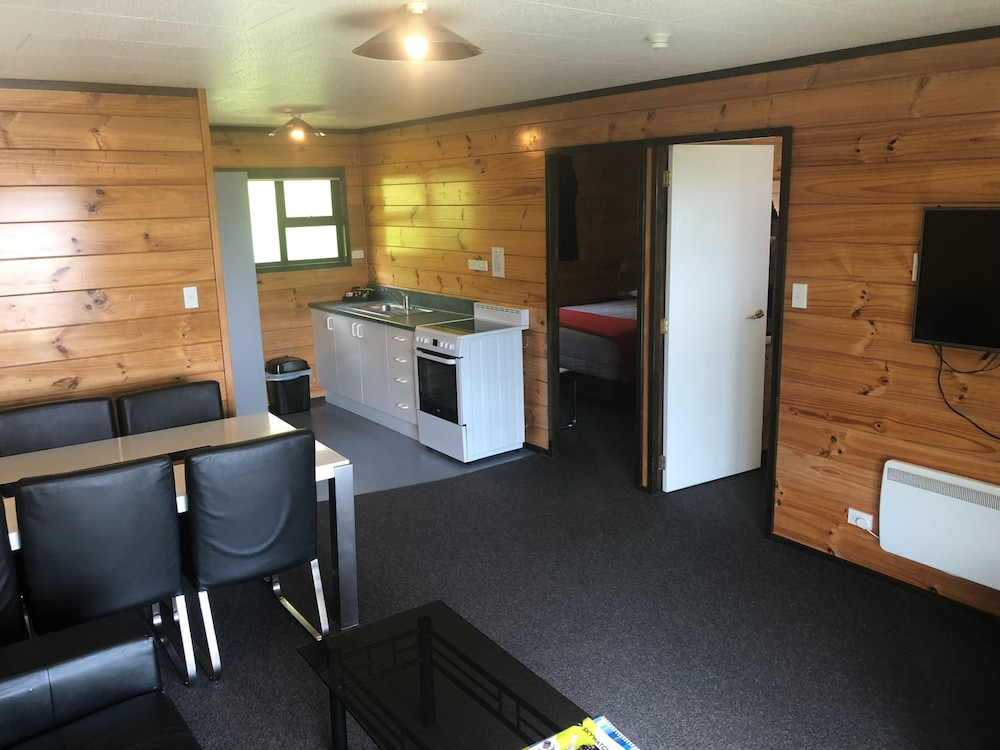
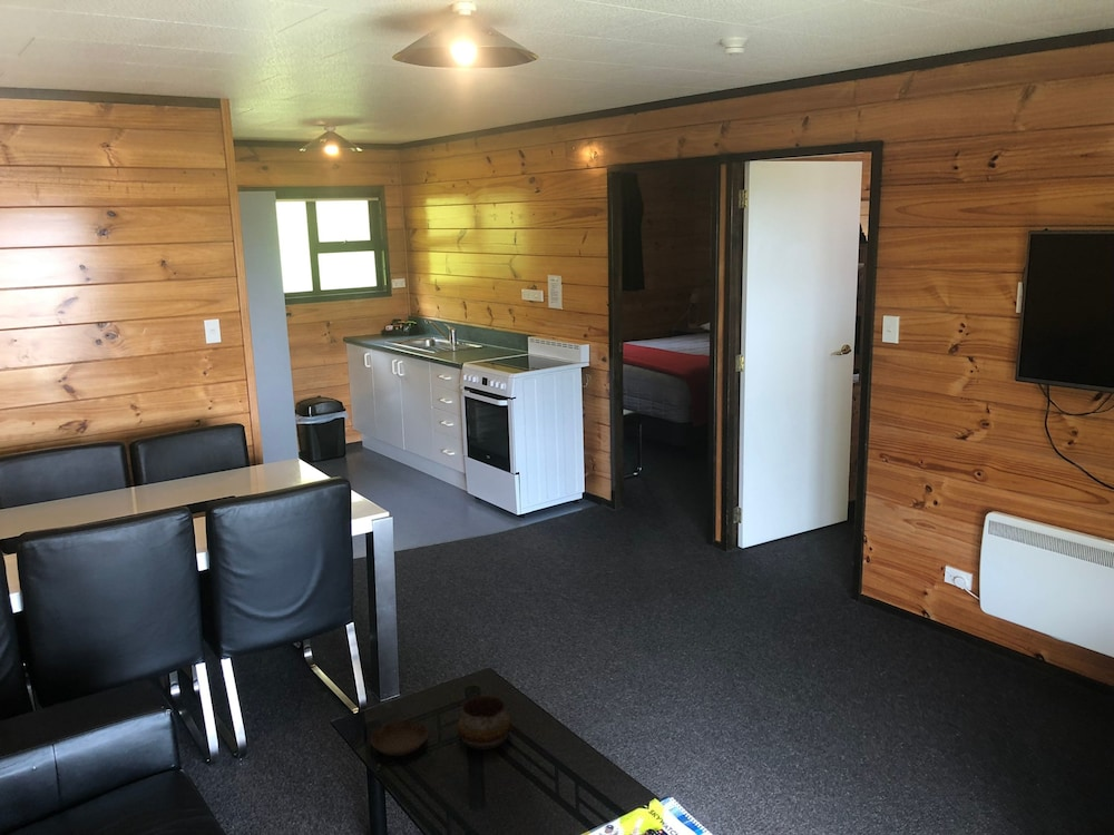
+ decorative bowl (483, 723)
+ saucer (400, 739)
